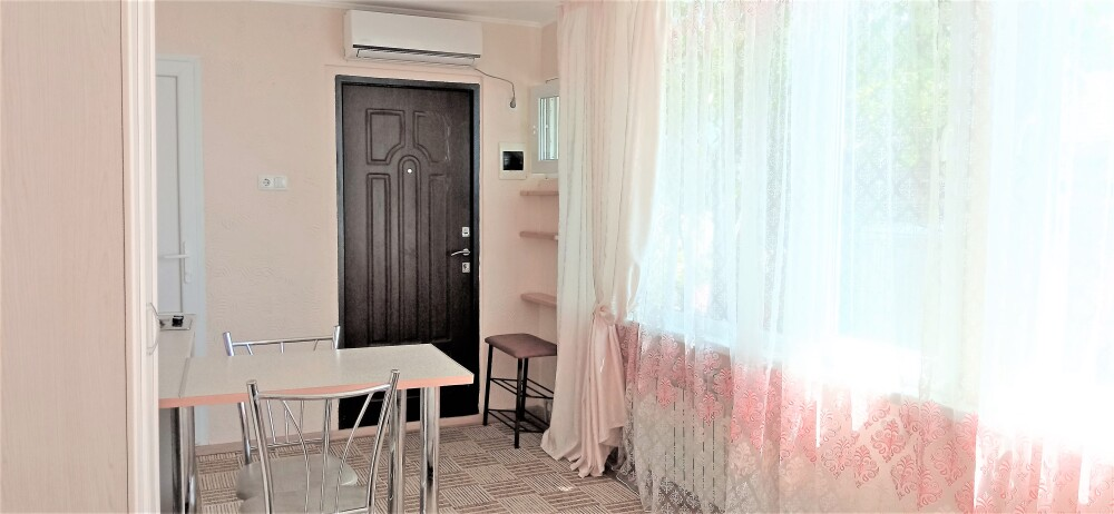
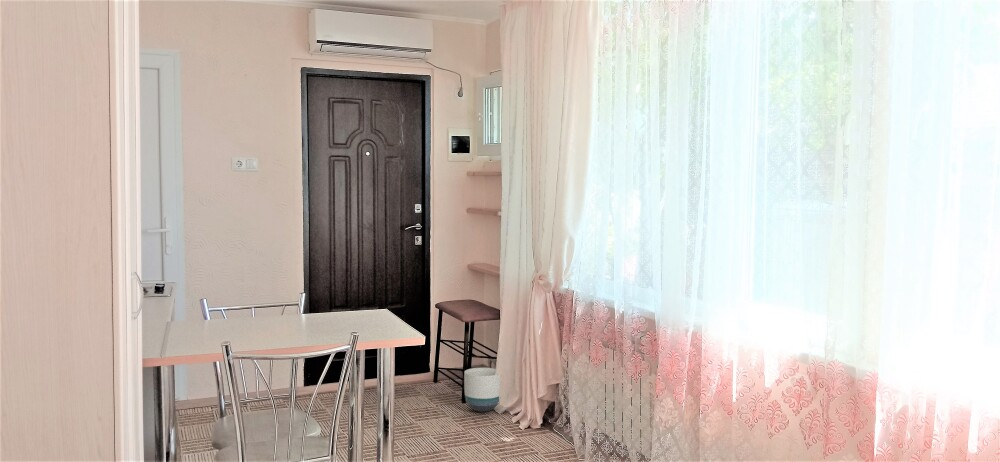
+ planter (482, 391)
